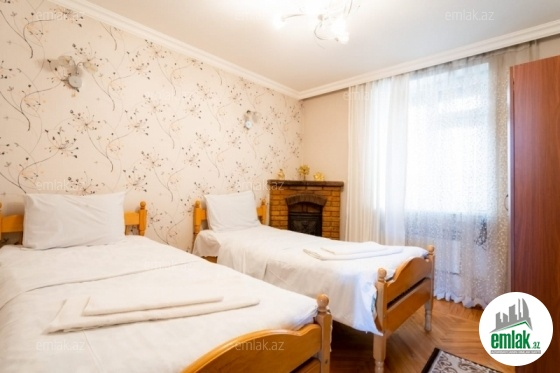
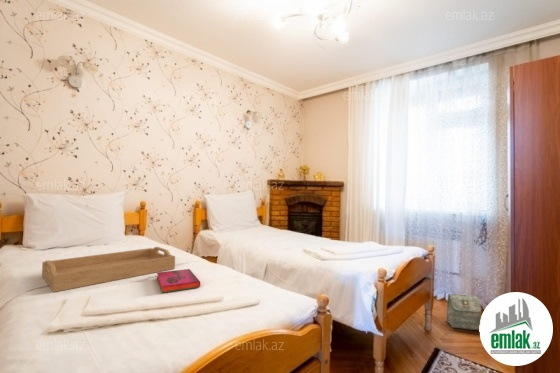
+ serving tray (112, 263)
+ bag (463, 310)
+ hardback book (177, 279)
